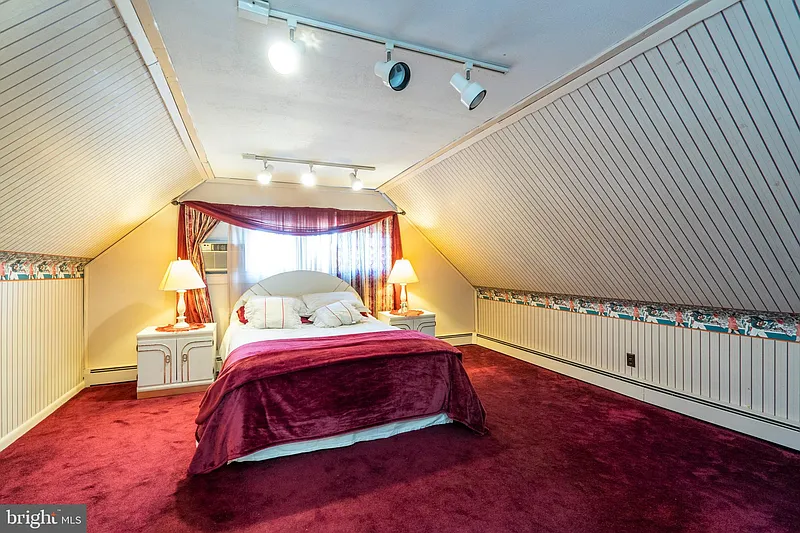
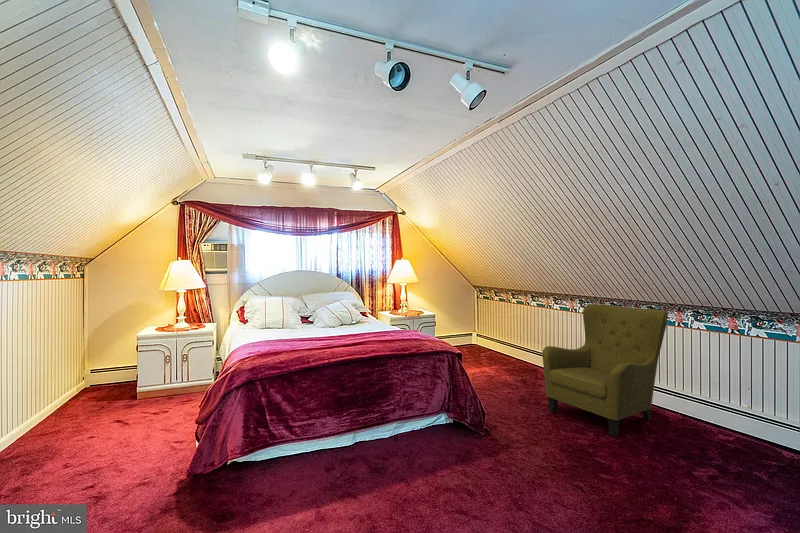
+ armchair (606, 361)
